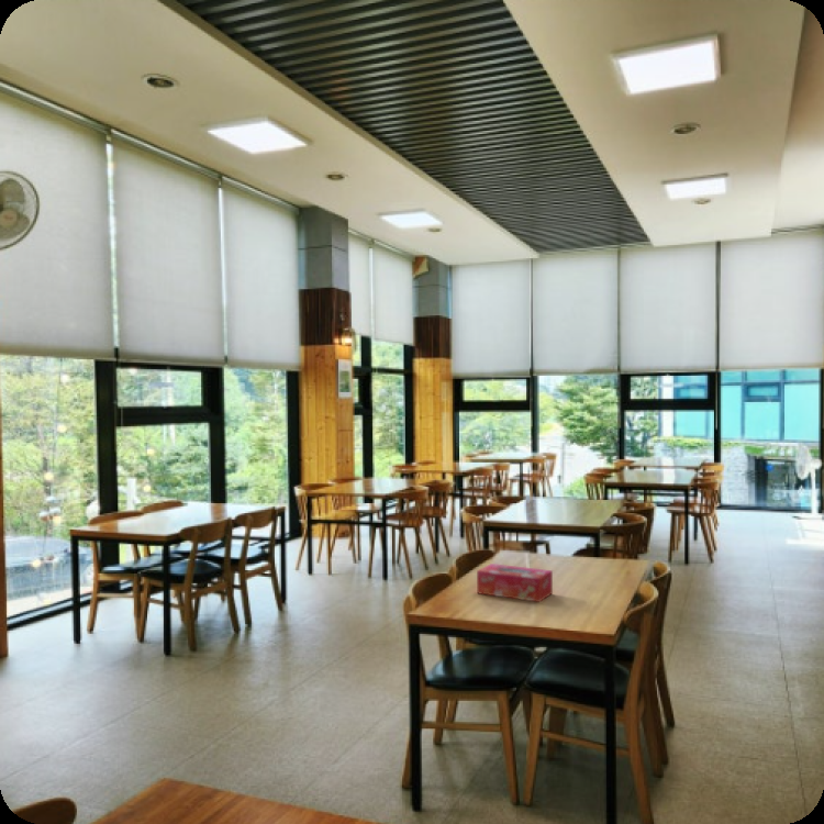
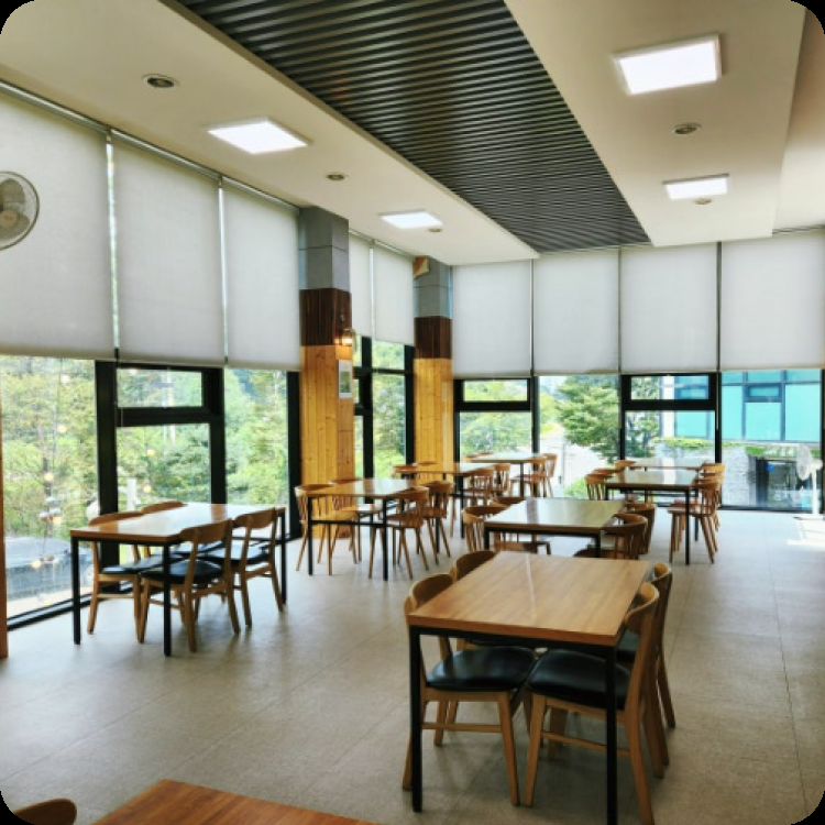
- tissue box (514, 581)
